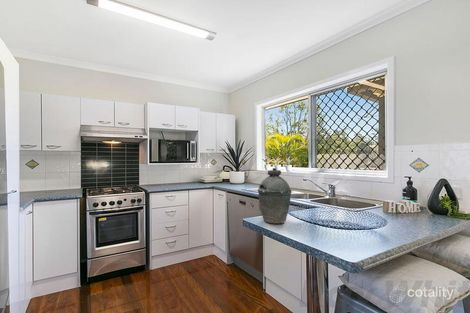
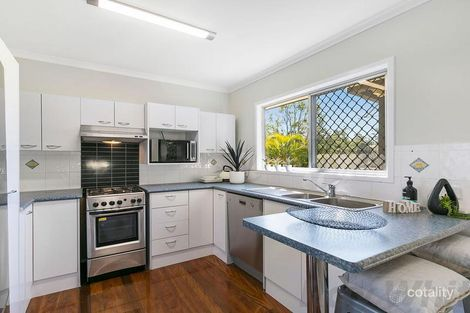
- kettle (274, 194)
